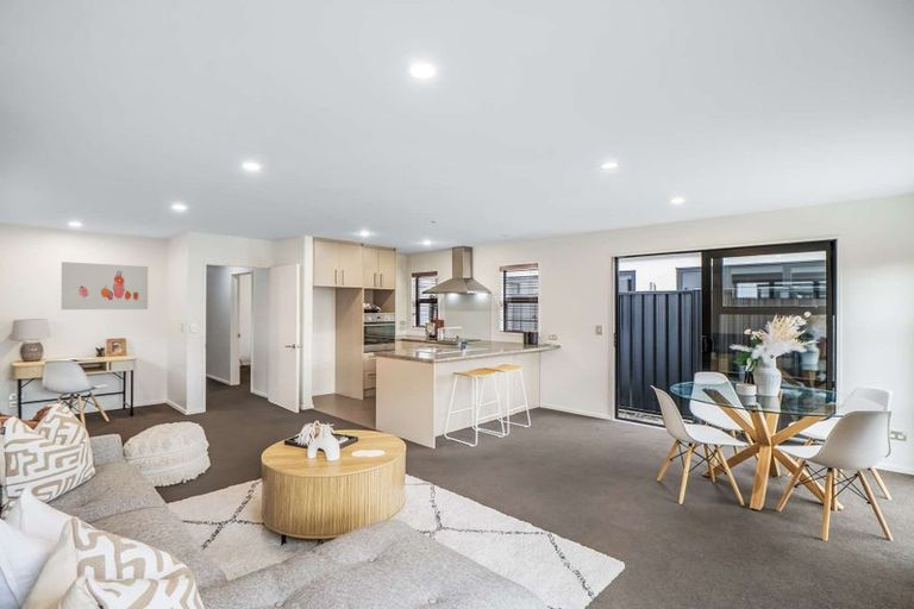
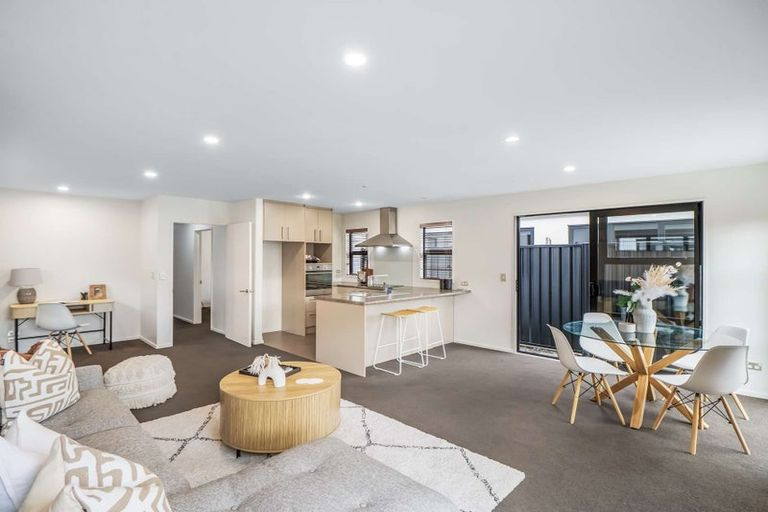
- wall art (106, 287)
